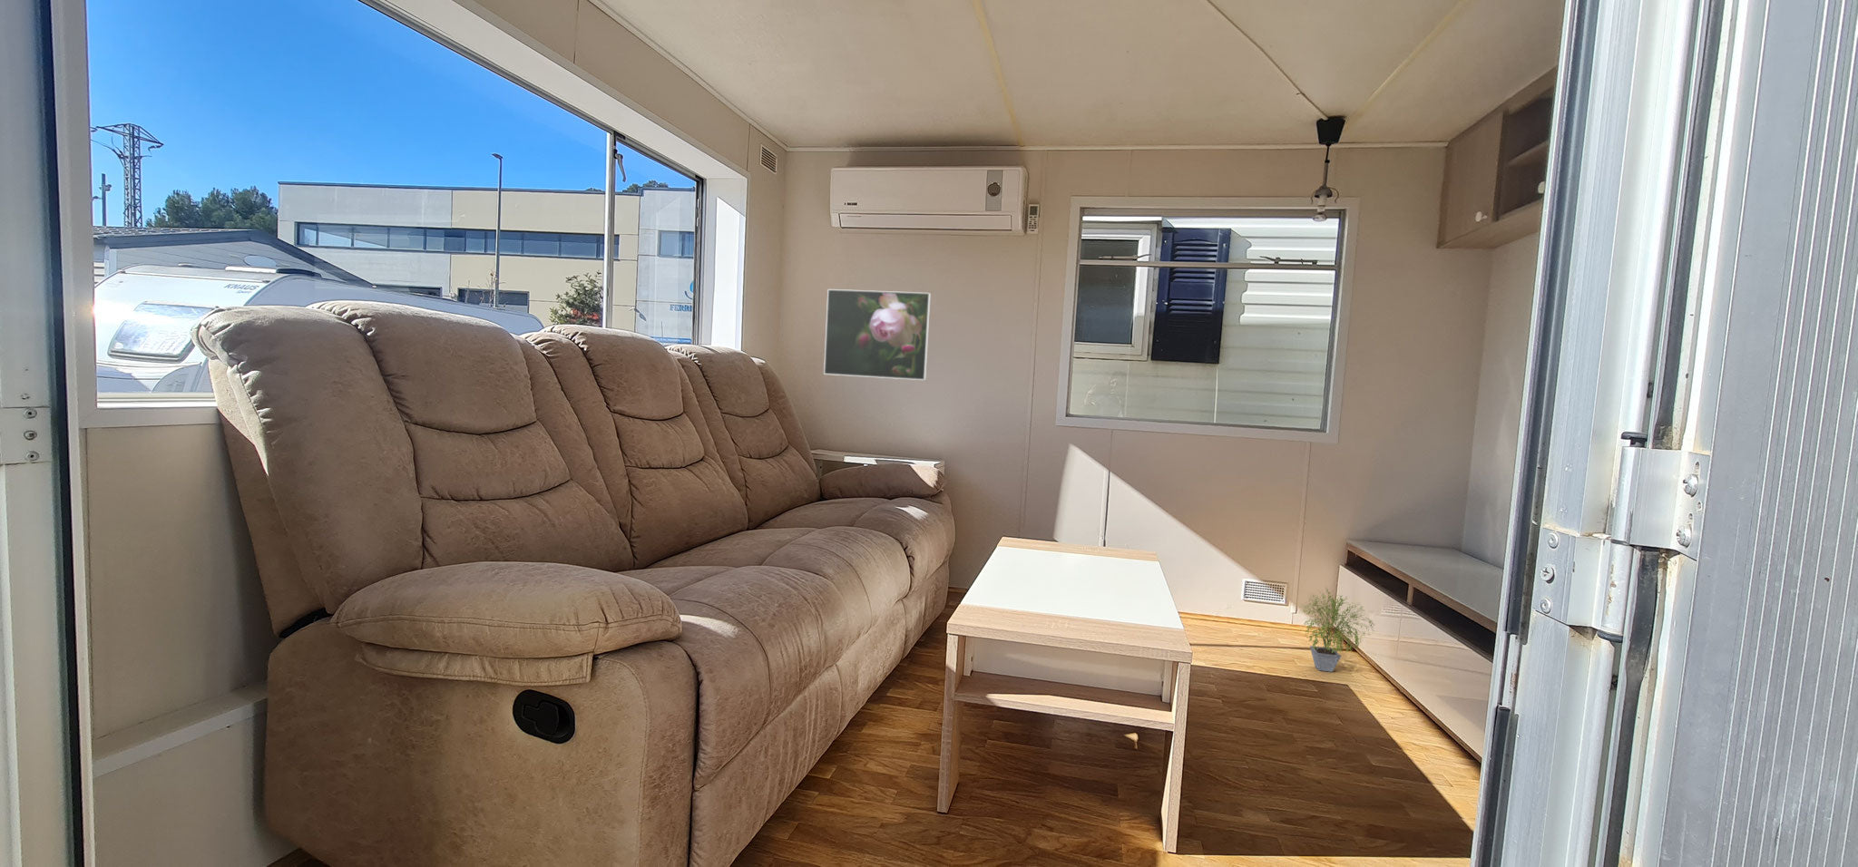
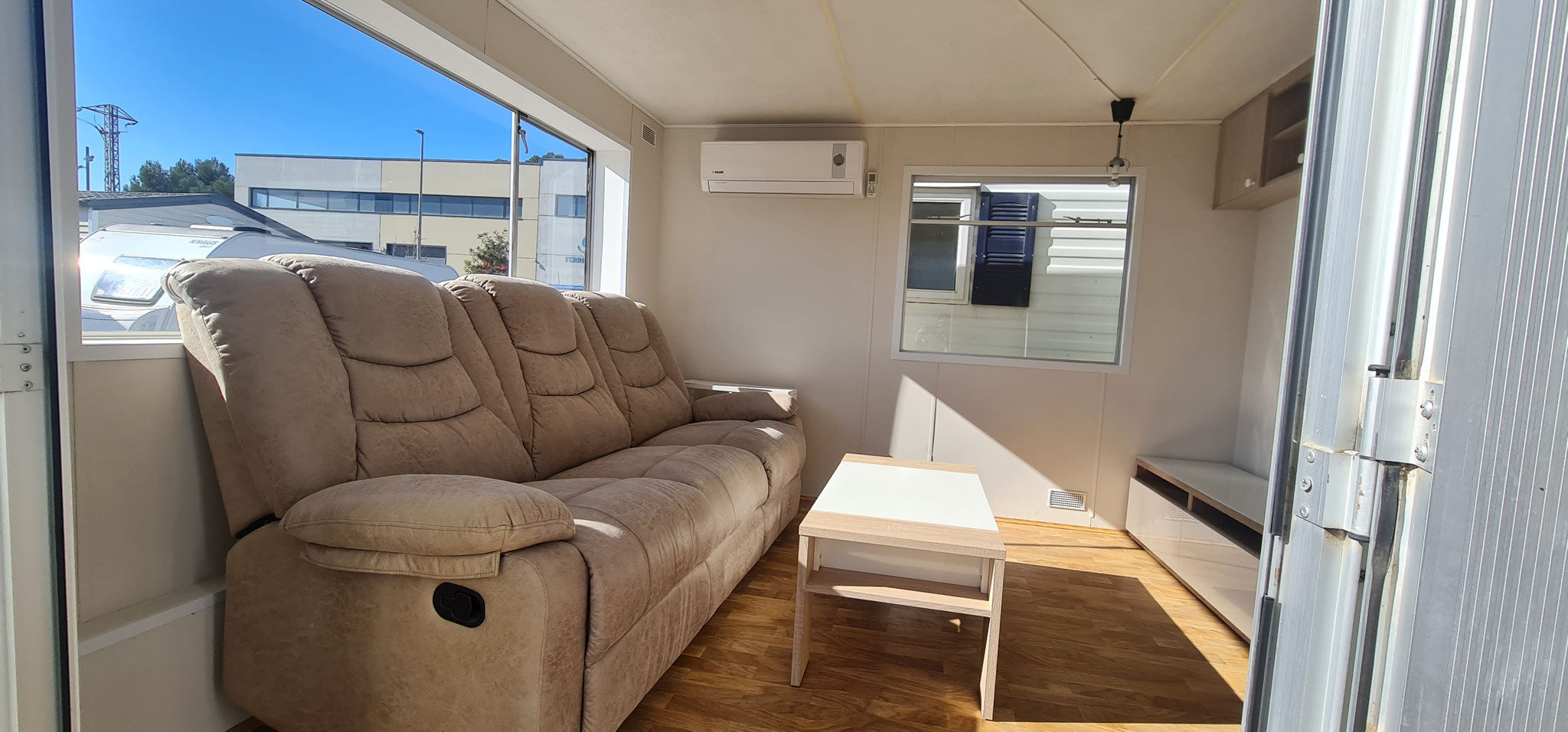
- potted plant (1334, 629)
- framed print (877, 334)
